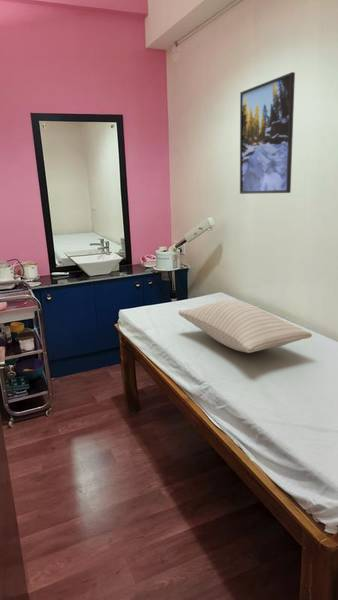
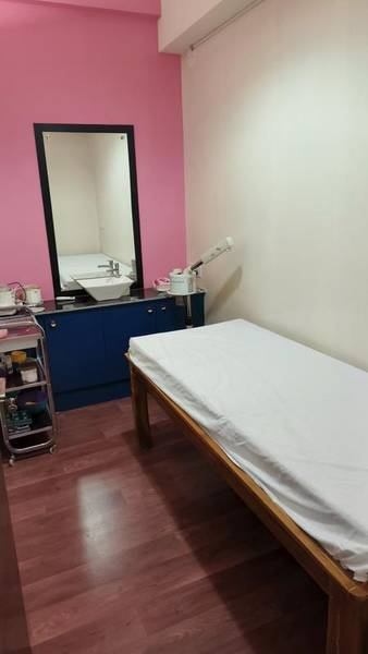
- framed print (264, 140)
- pillow (238, 324)
